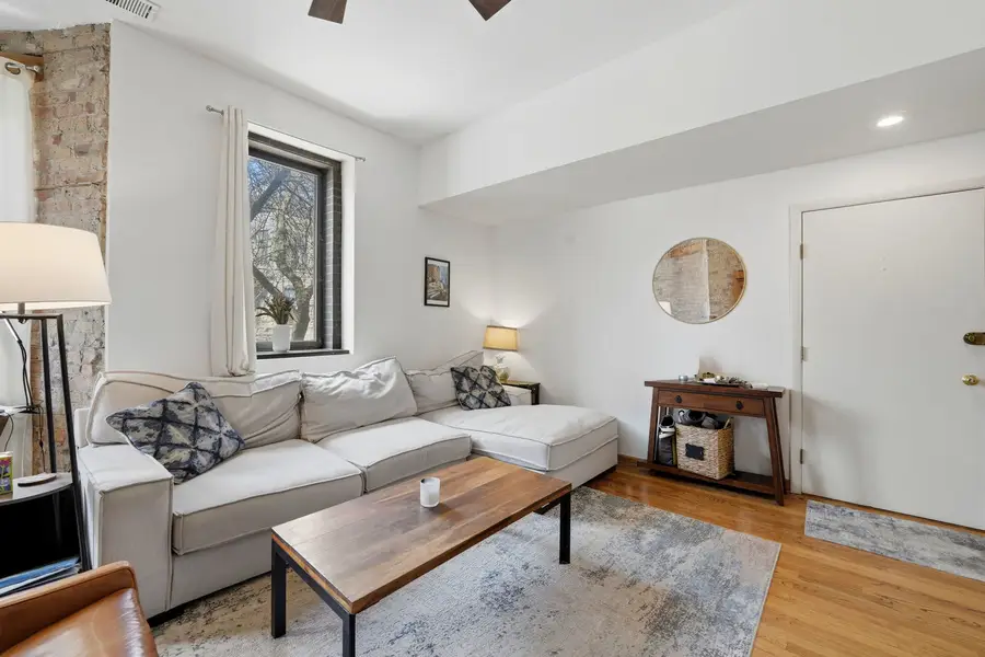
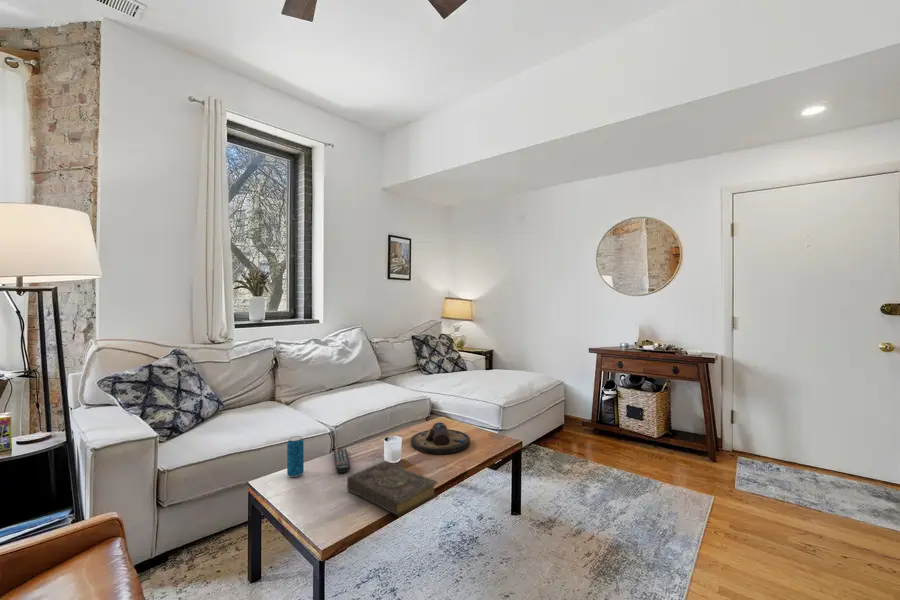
+ beverage can (295, 456)
+ book (391, 485)
+ decorative bowl (440, 434)
+ remote control (341, 459)
